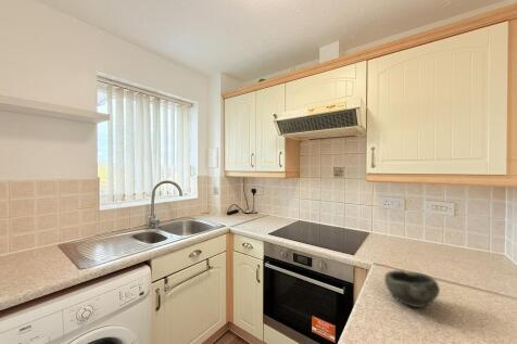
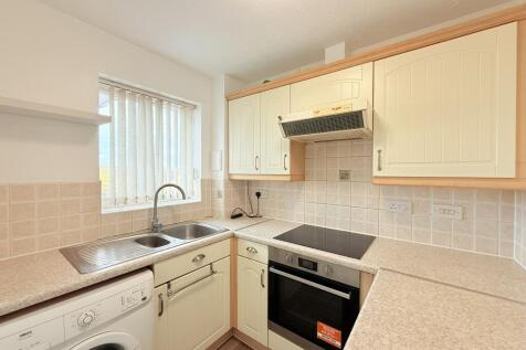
- bowl (409, 290)
